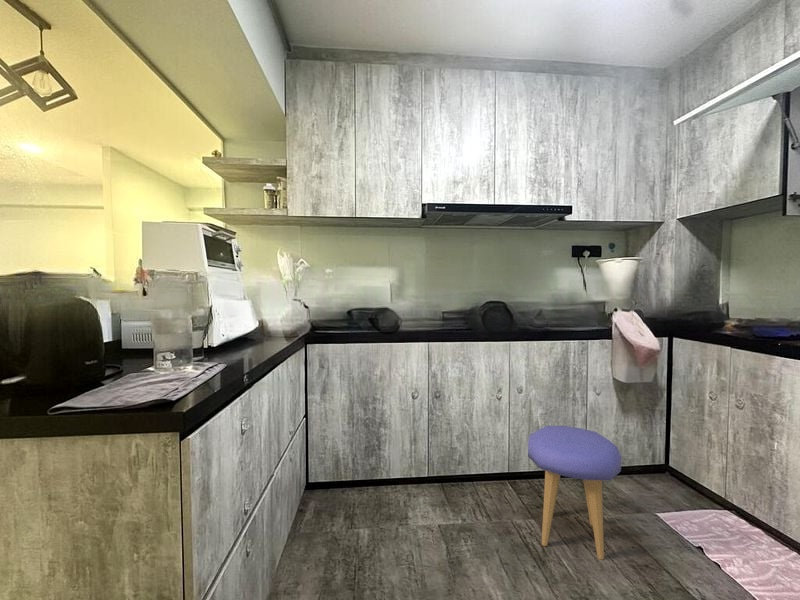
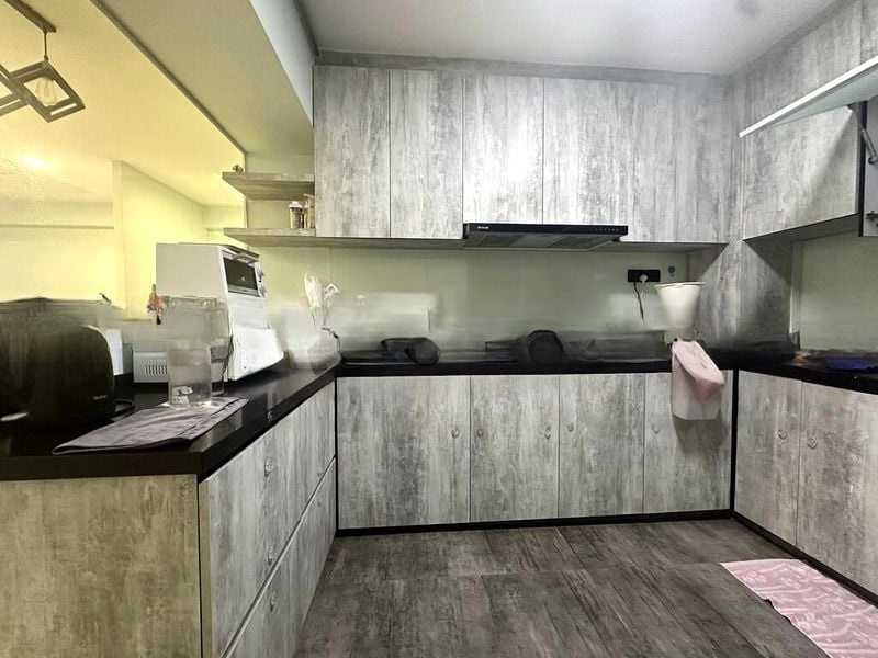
- stool (572, 477)
